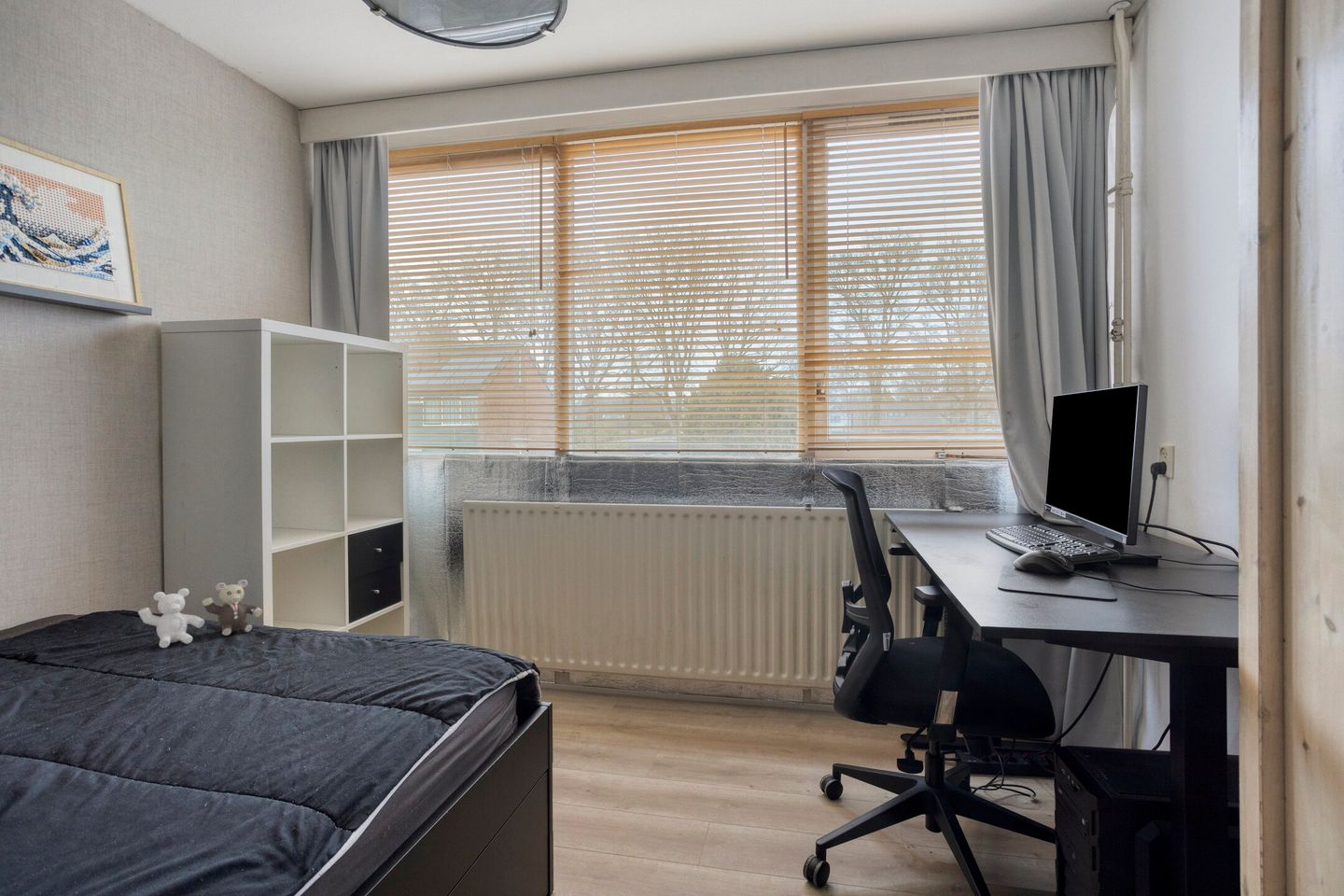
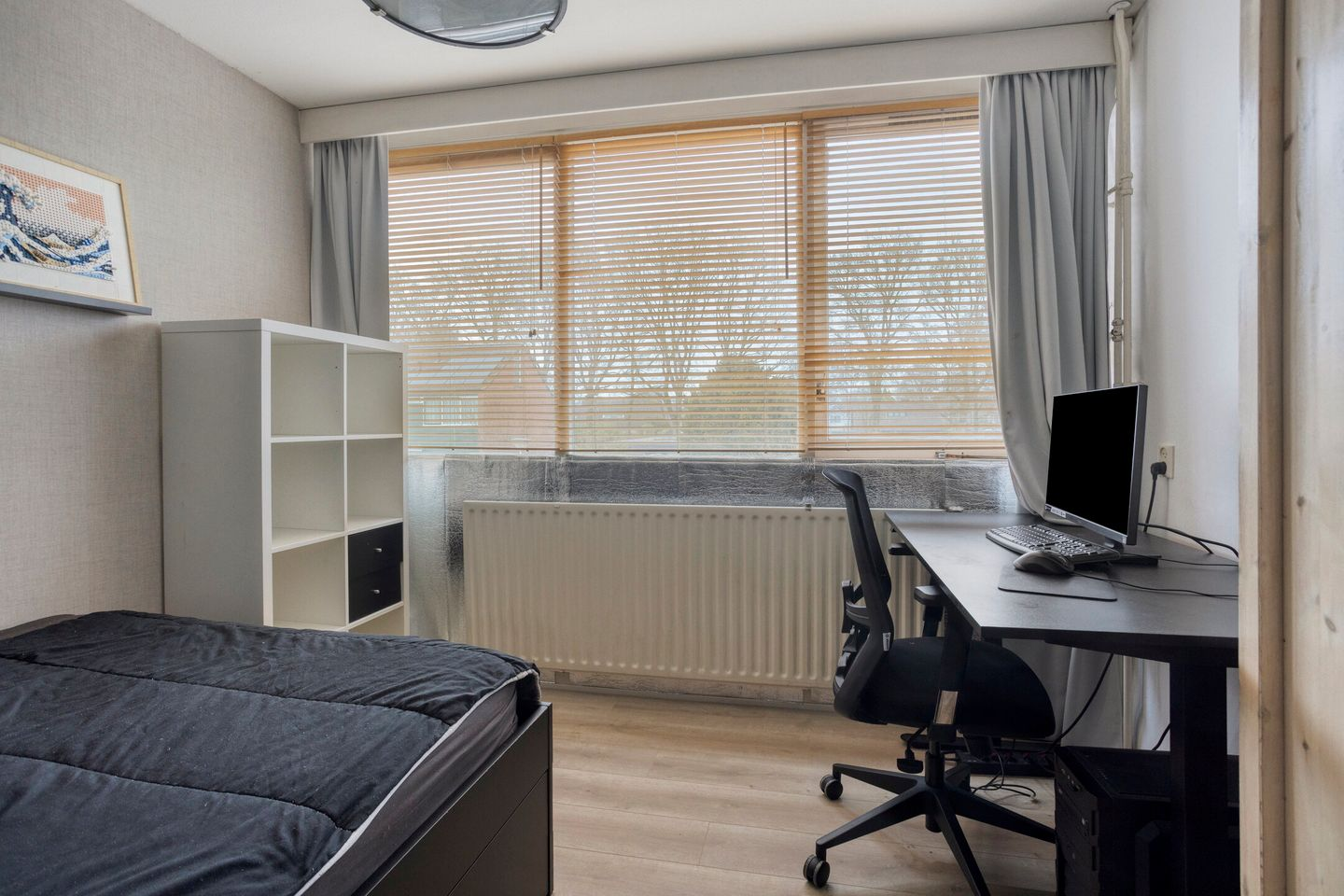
- teddy bear (206, 610)
